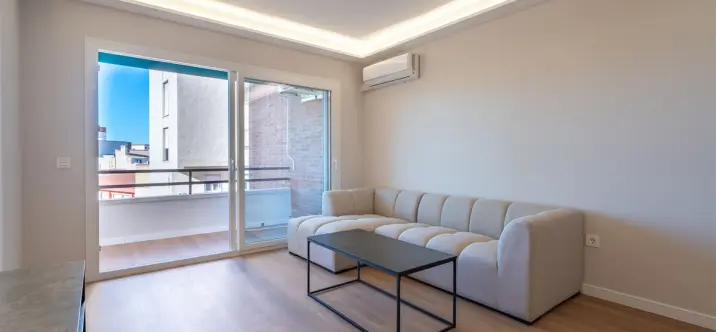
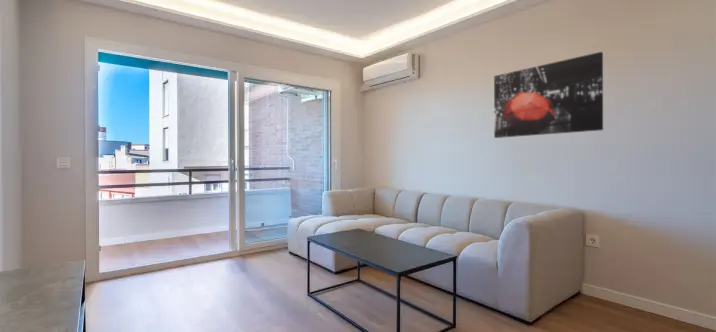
+ wall art (542, 100)
